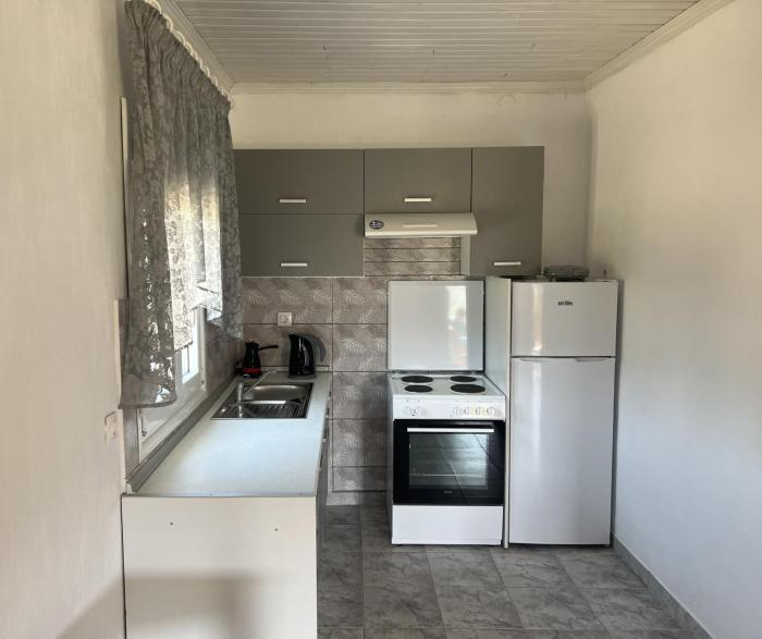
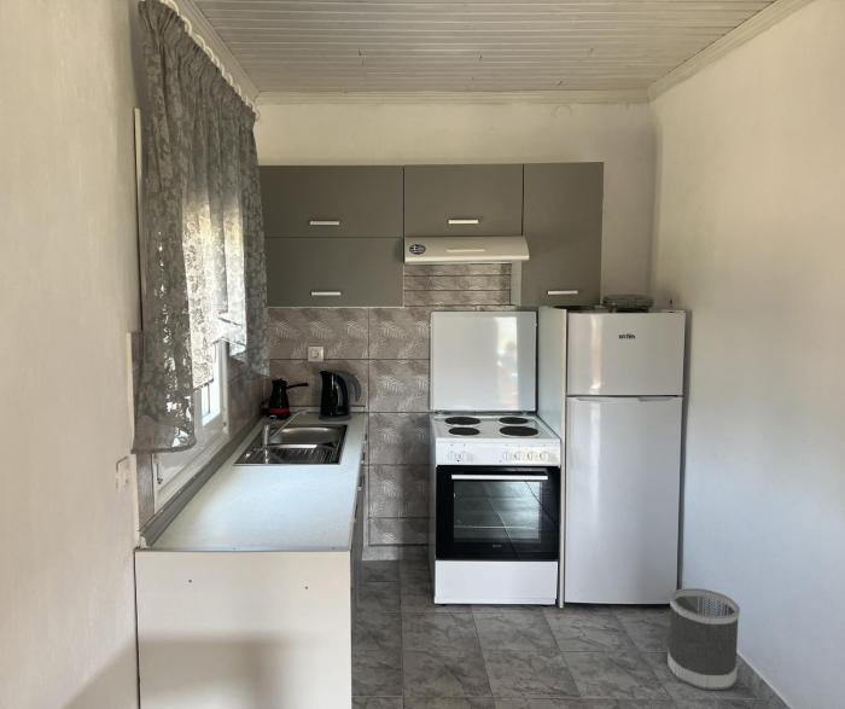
+ wastebasket (703, 637)
